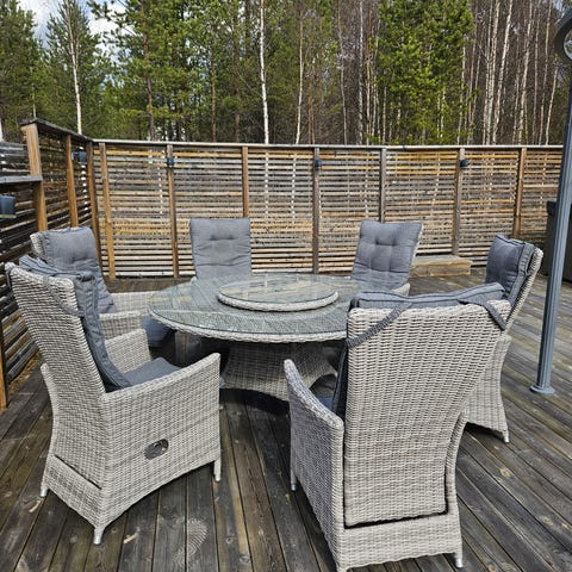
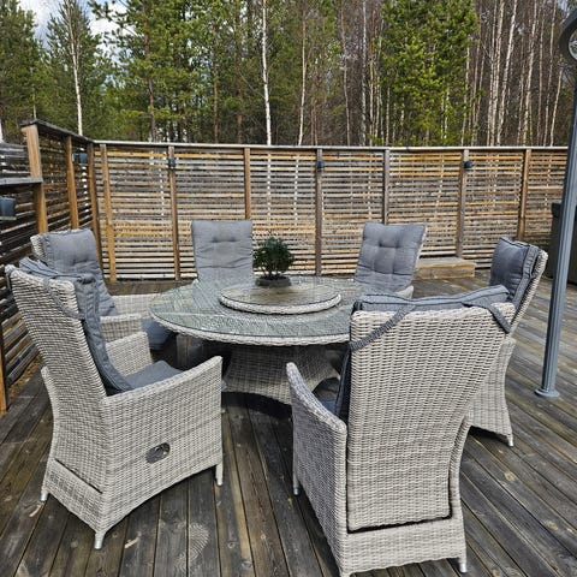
+ potted plant (273, 258)
